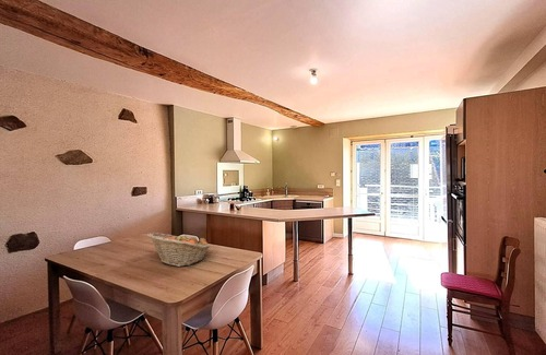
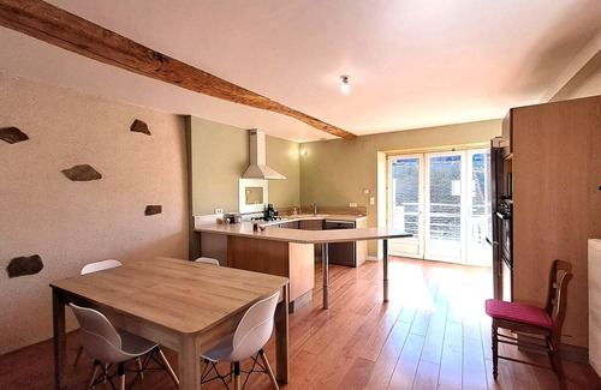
- fruit basket (179, 245)
